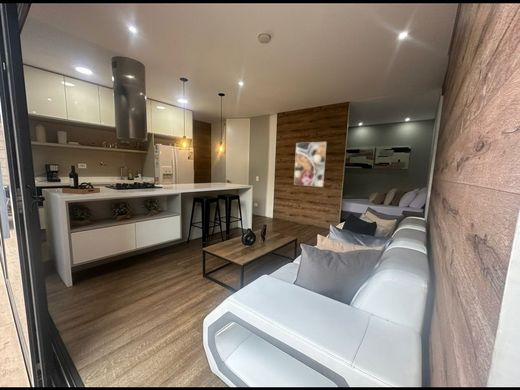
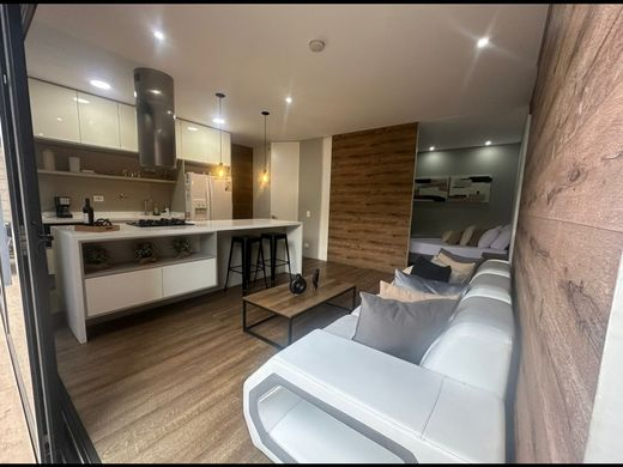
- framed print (309, 164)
